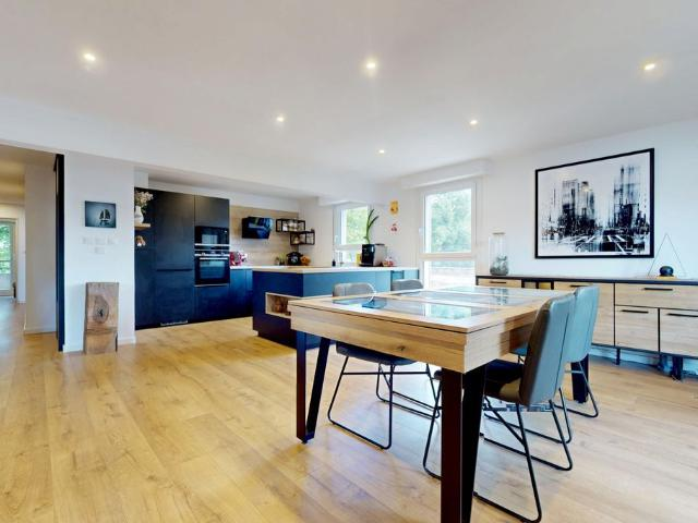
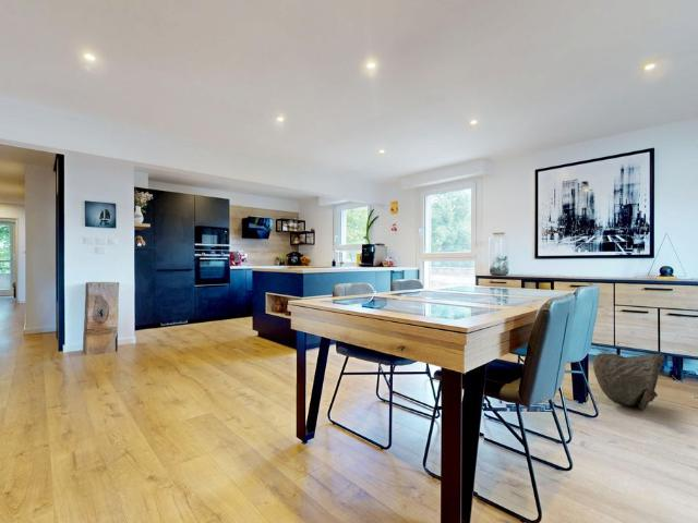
+ bag (629, 376)
